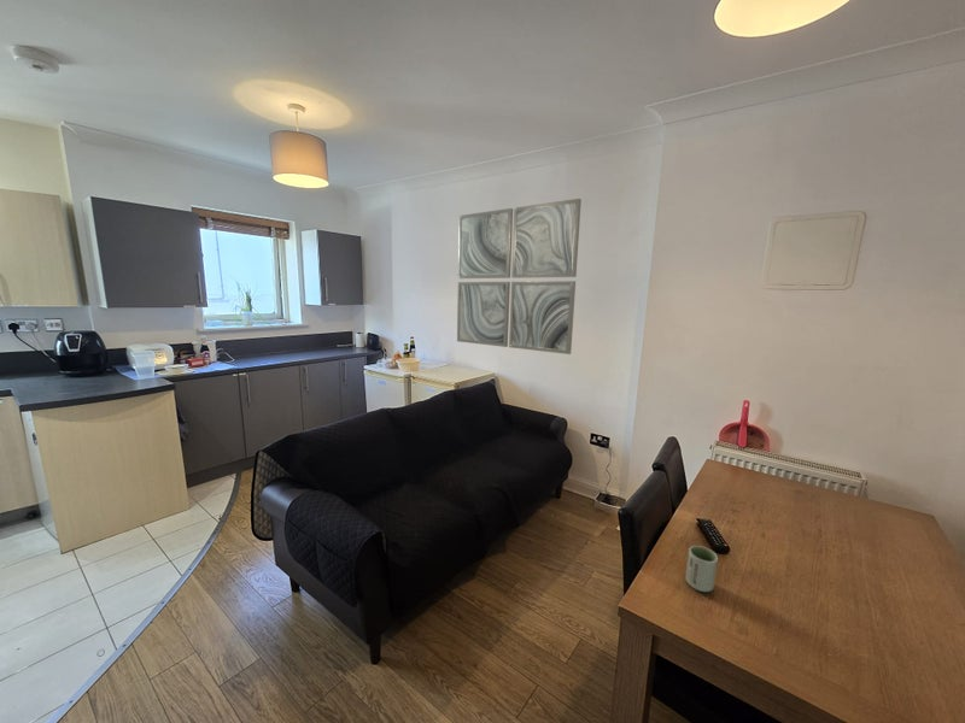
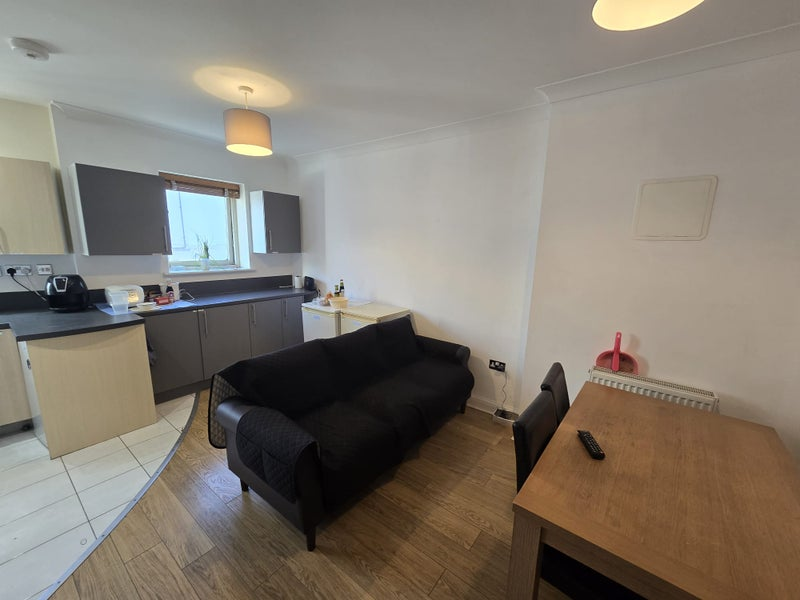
- wall art (509, 277)
- cup (701, 569)
